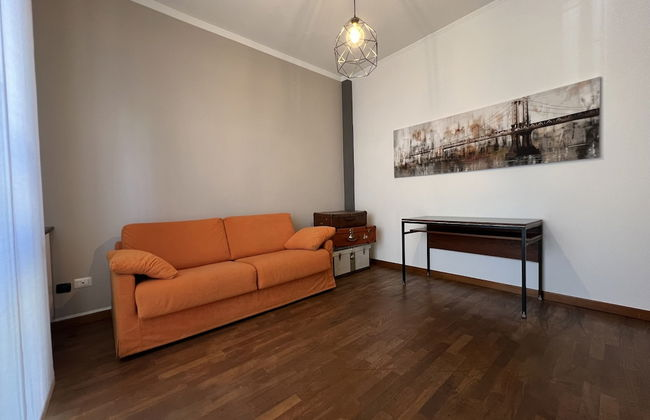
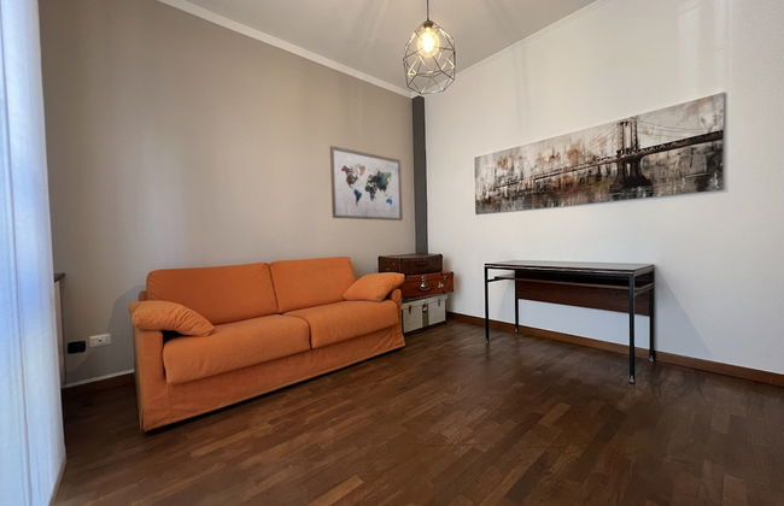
+ wall art (369, 186)
